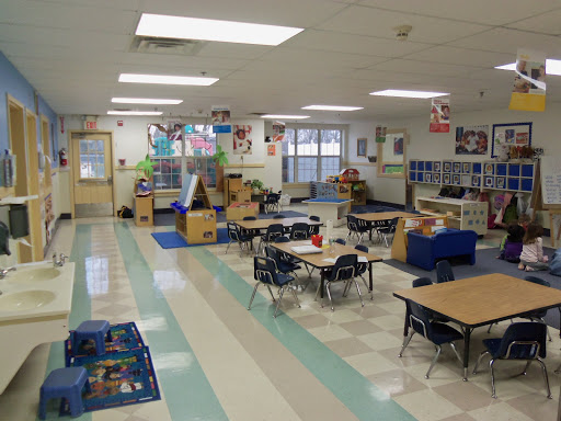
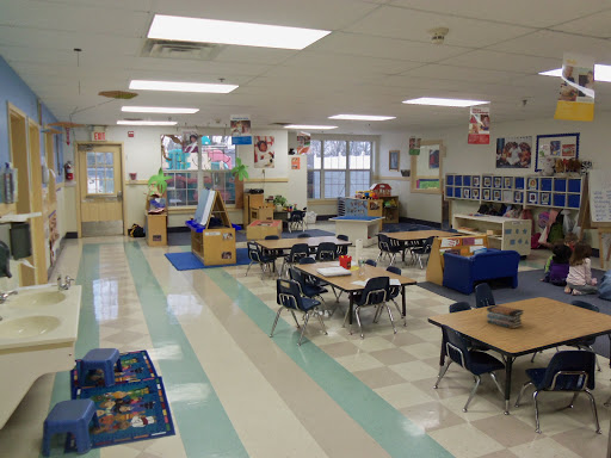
+ book stack (504, 316)
+ ceiling mobile (92, 106)
